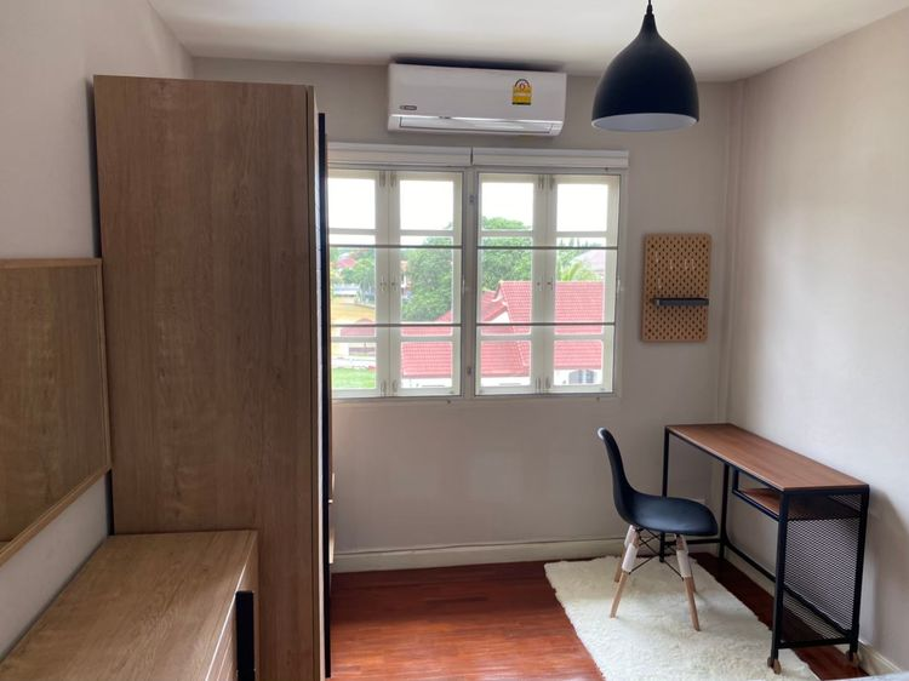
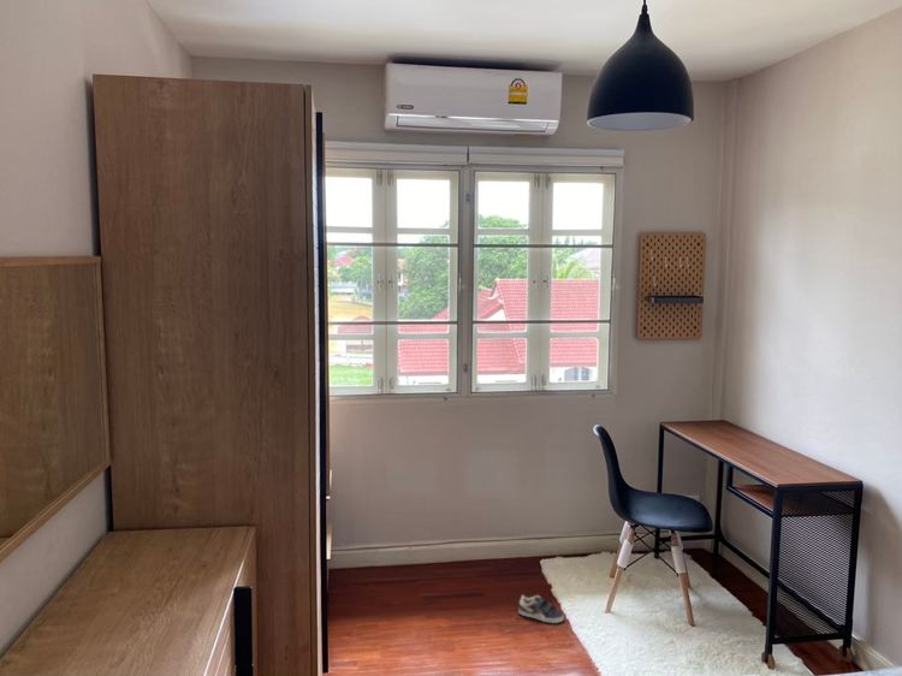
+ sneaker (540, 607)
